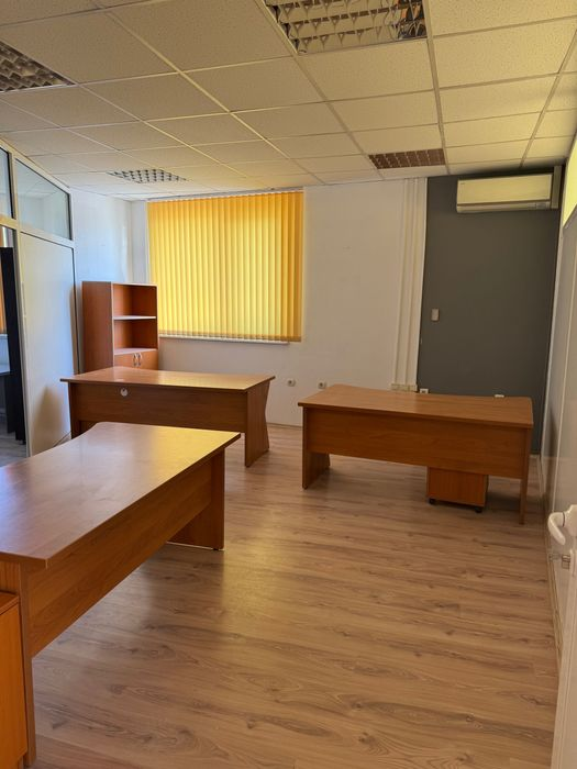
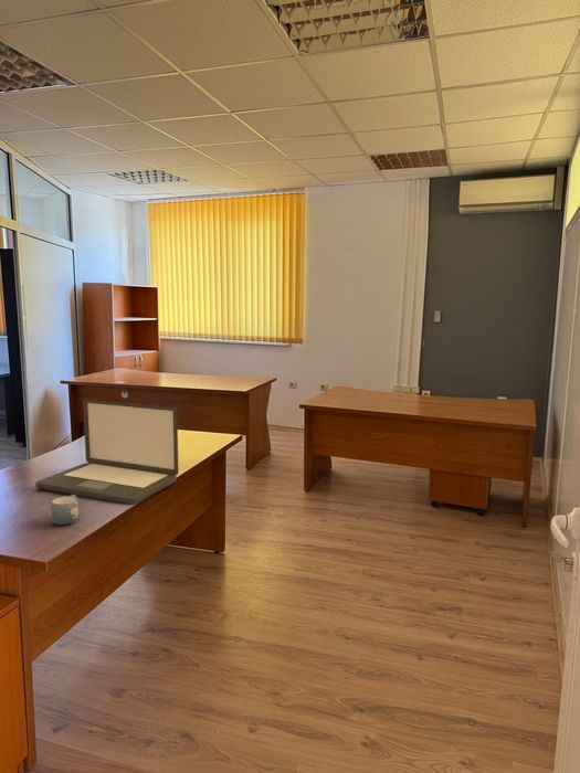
+ laptop (107, 447)
+ mug (66, 509)
